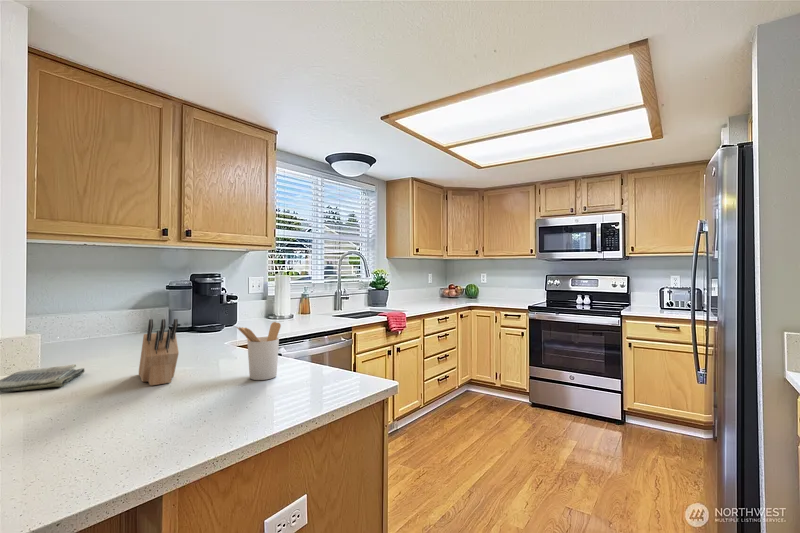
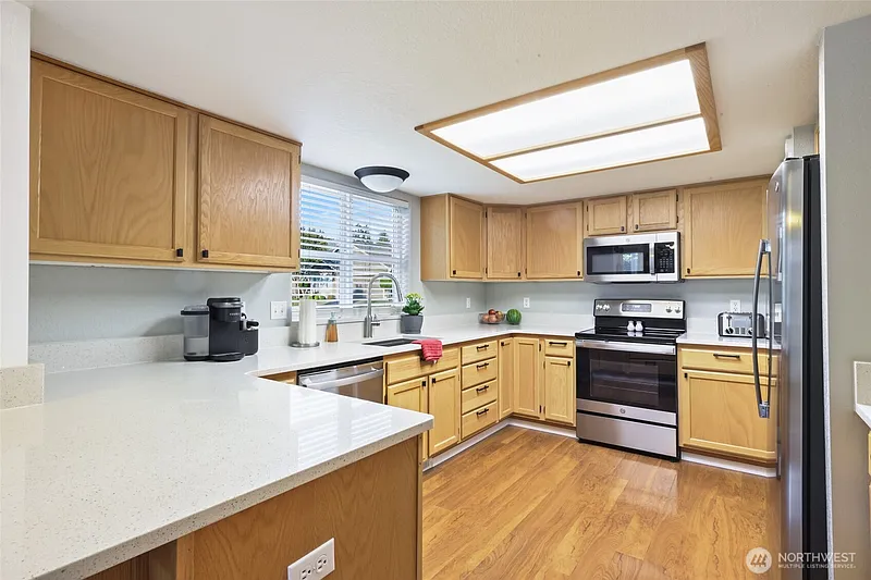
- dish towel (39, 377)
- utensil holder (257, 350)
- knife block (158, 347)
